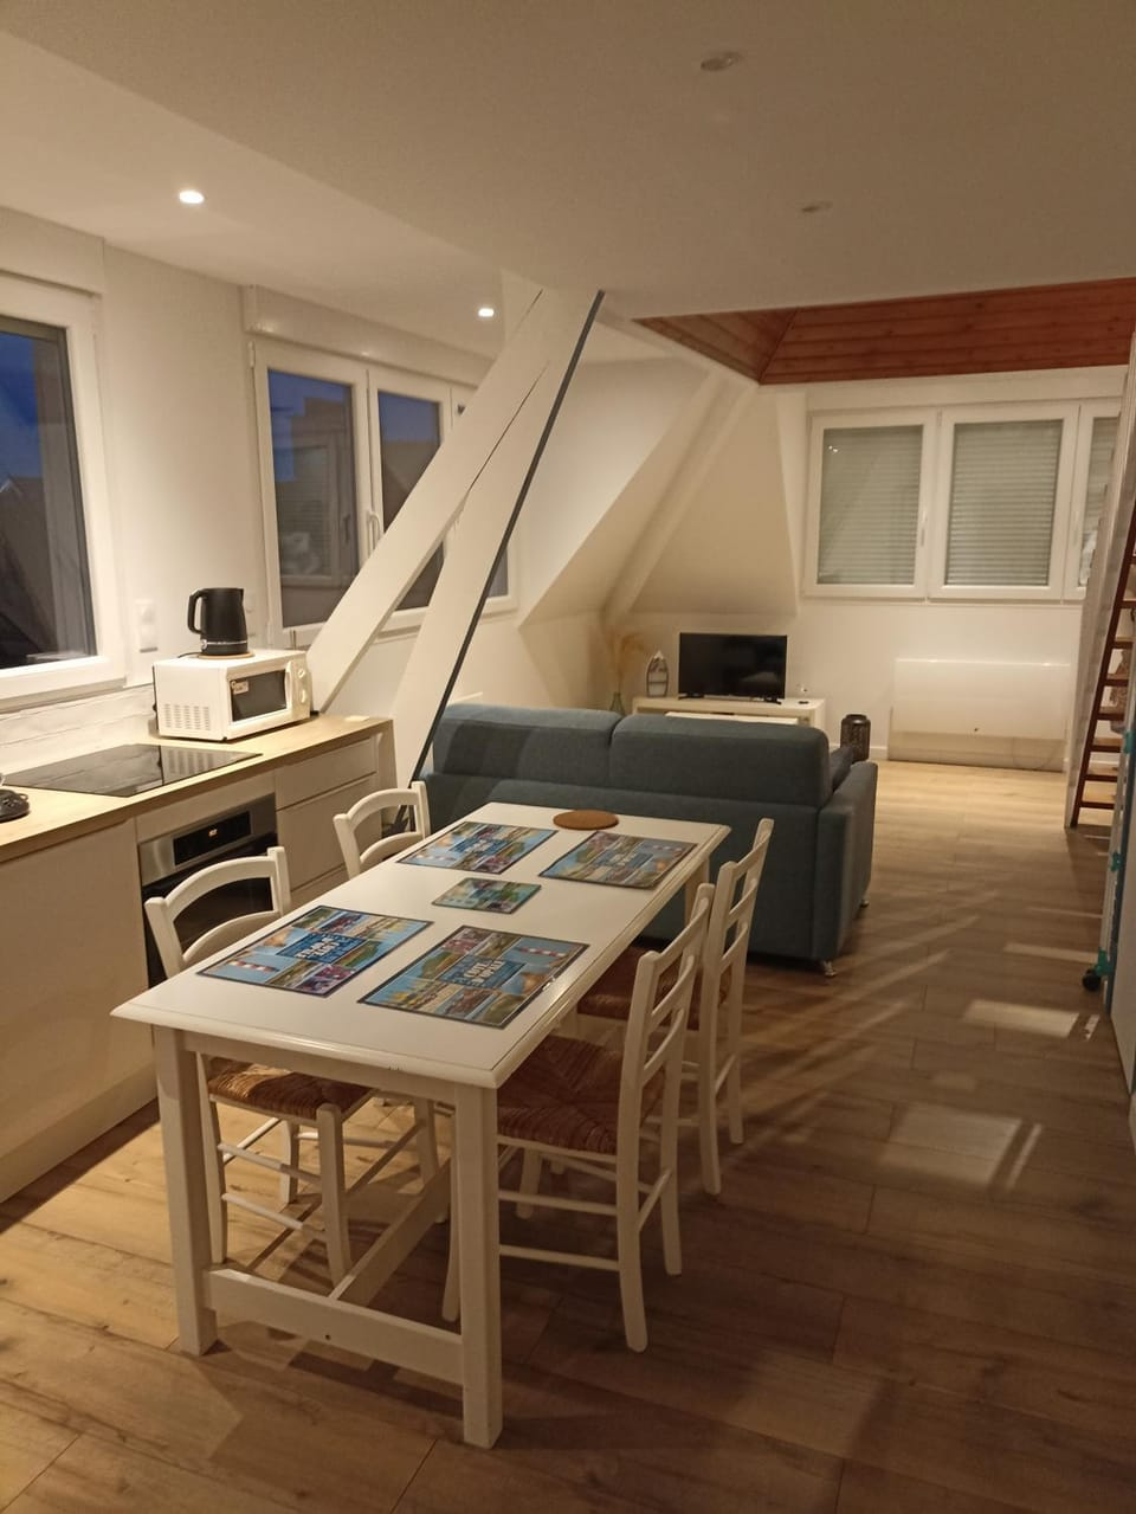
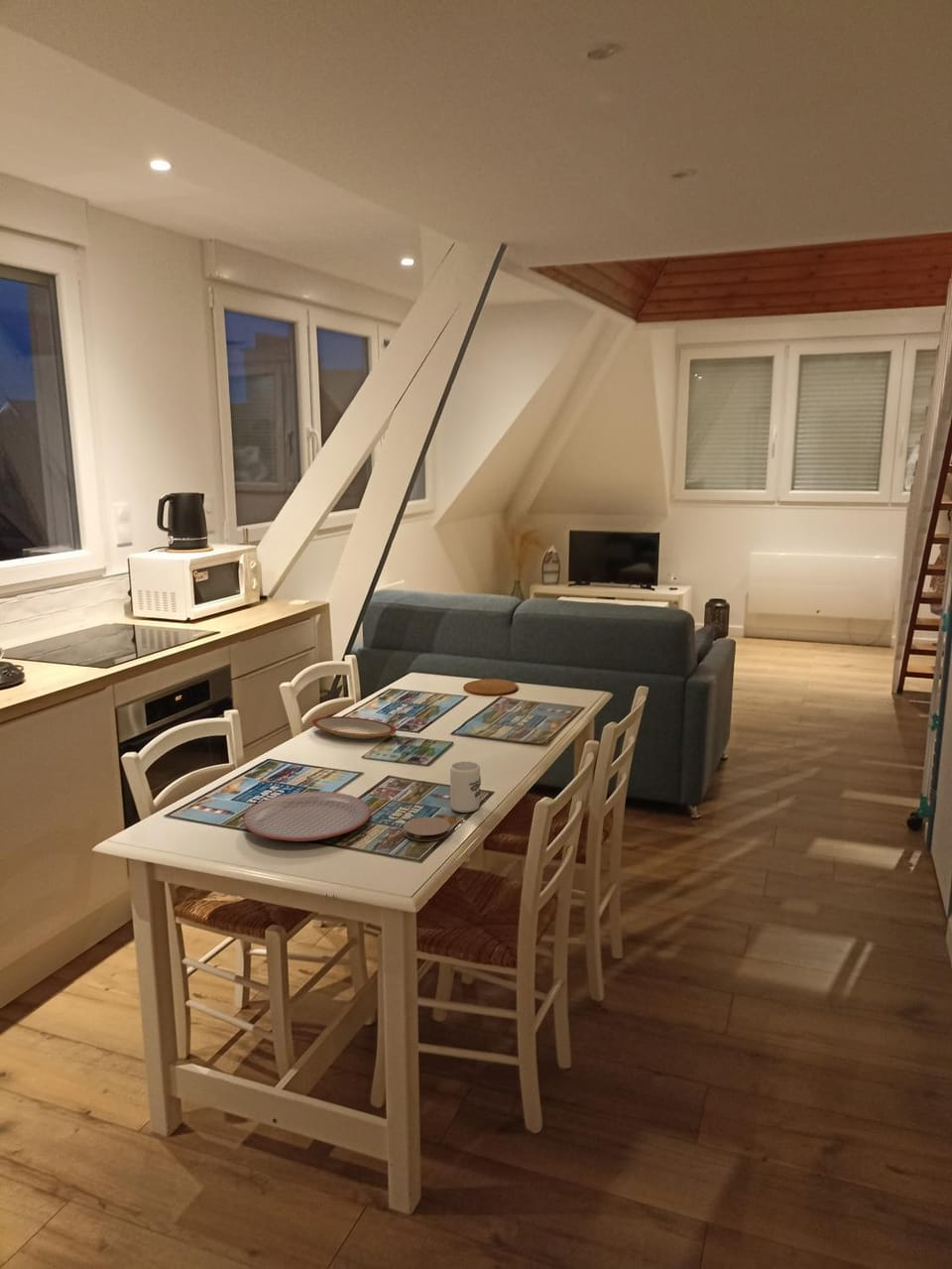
+ cup (465, 787)
+ coaster (426, 828)
+ plate (307, 818)
+ plate (353, 729)
